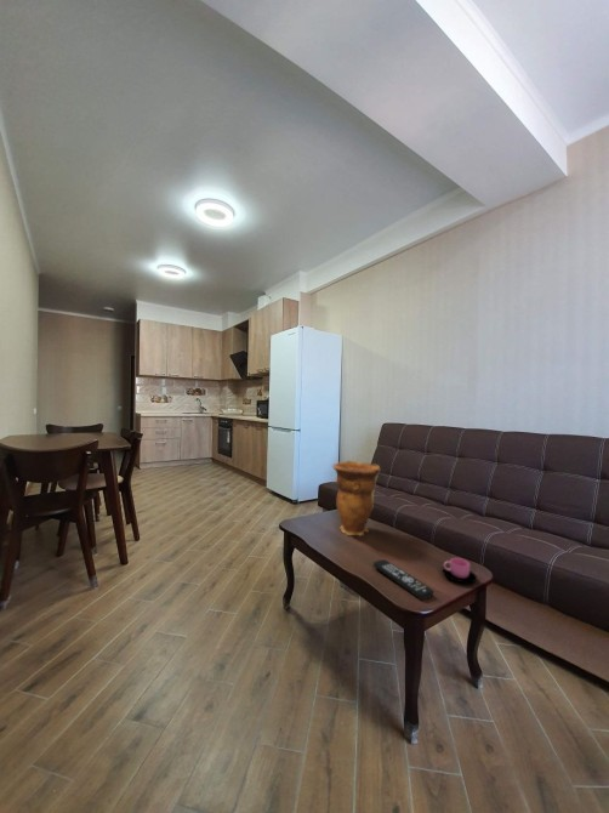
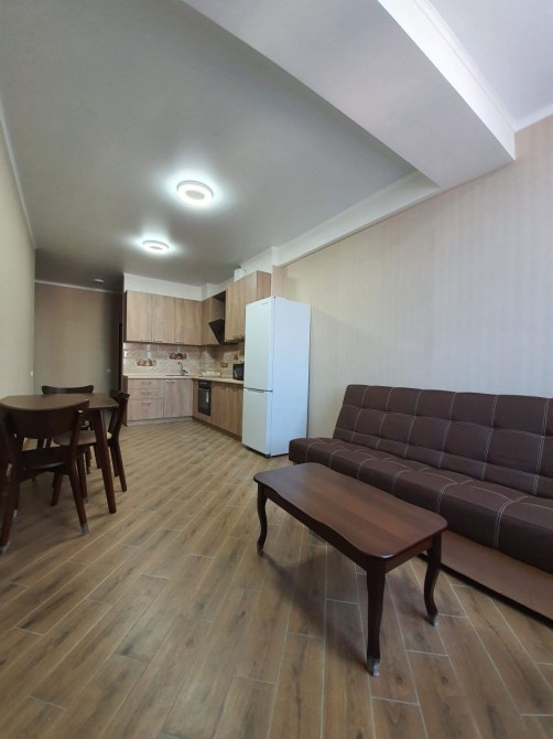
- remote control (400, 578)
- decorative vase (355, 496)
- cup (459, 569)
